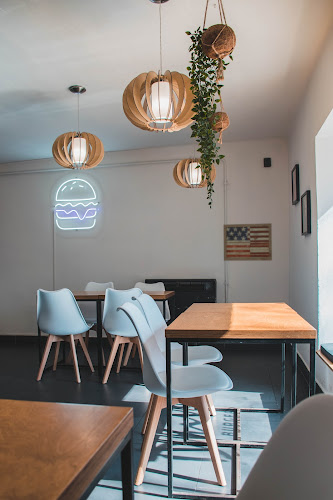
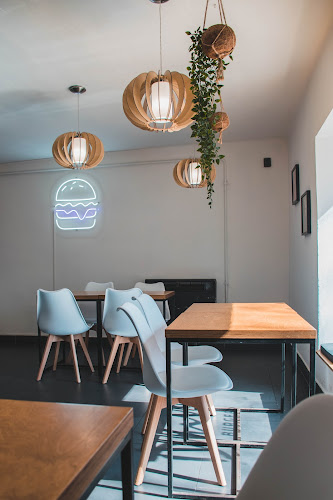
- wall art (247, 242)
